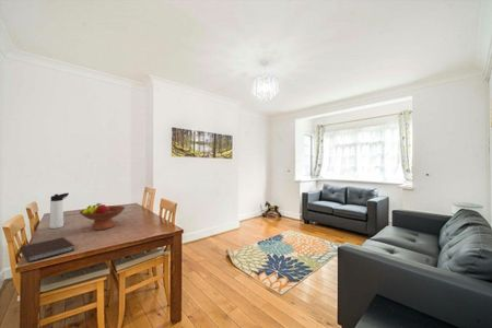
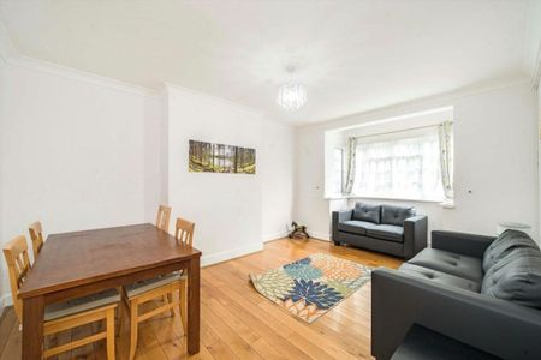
- notebook (47, 248)
- thermos bottle (59, 210)
- fruit bowl (103, 214)
